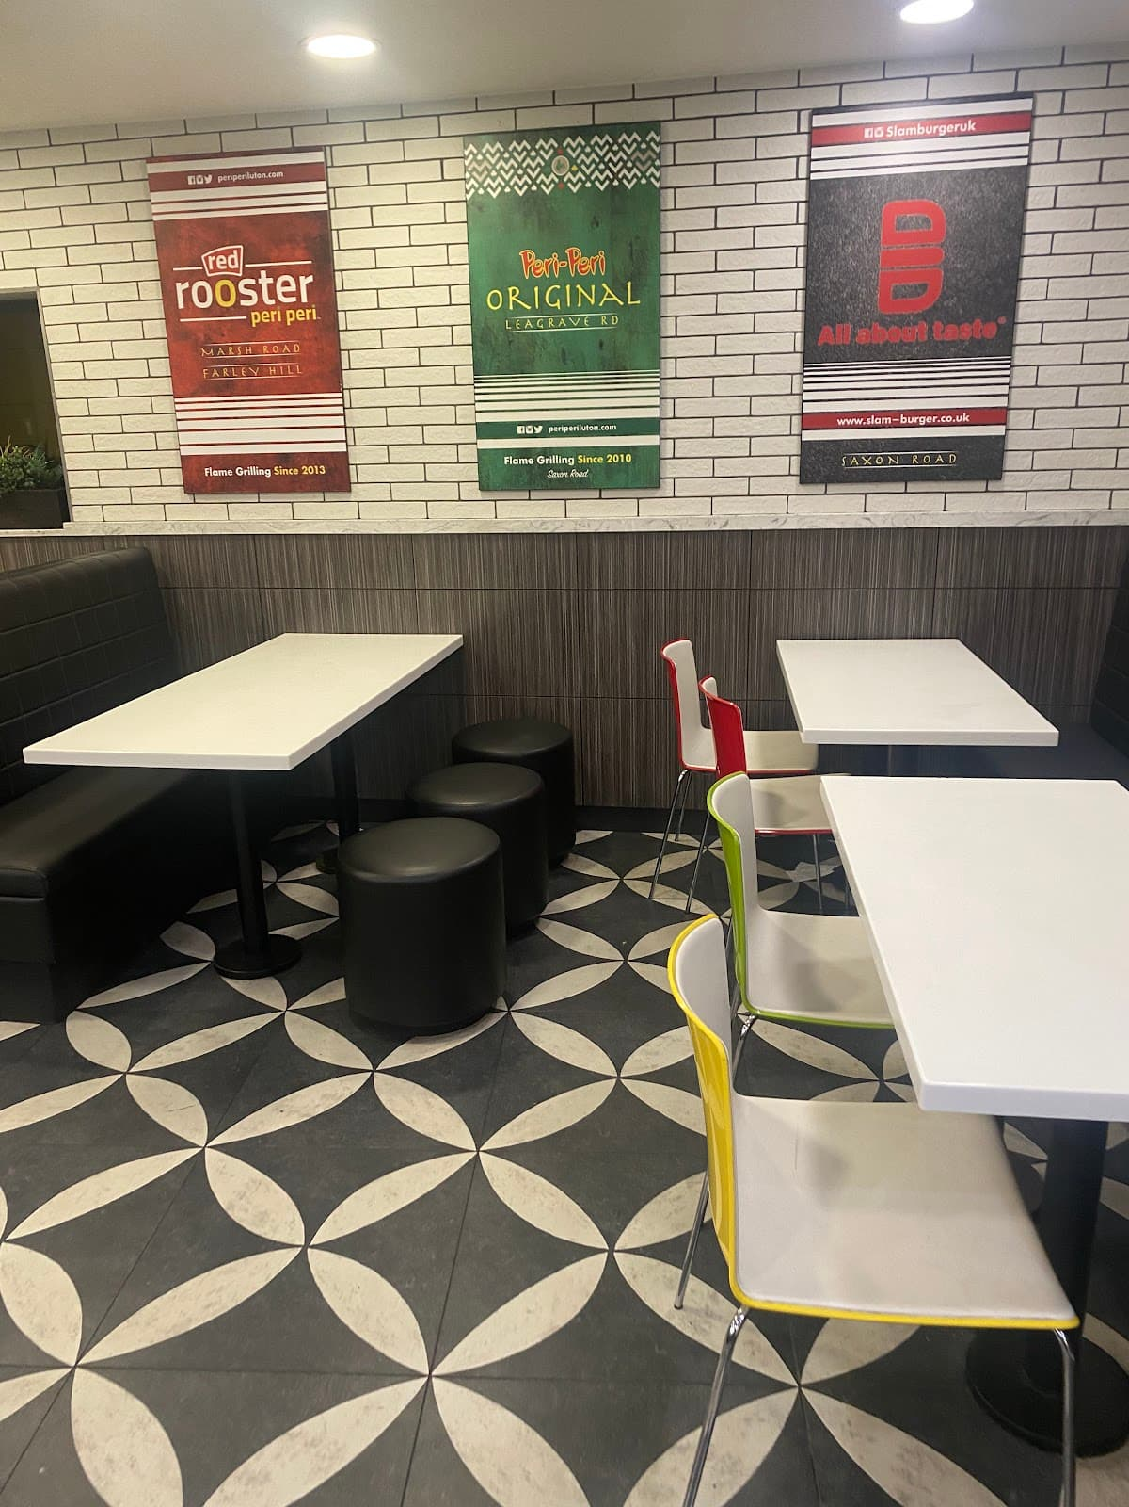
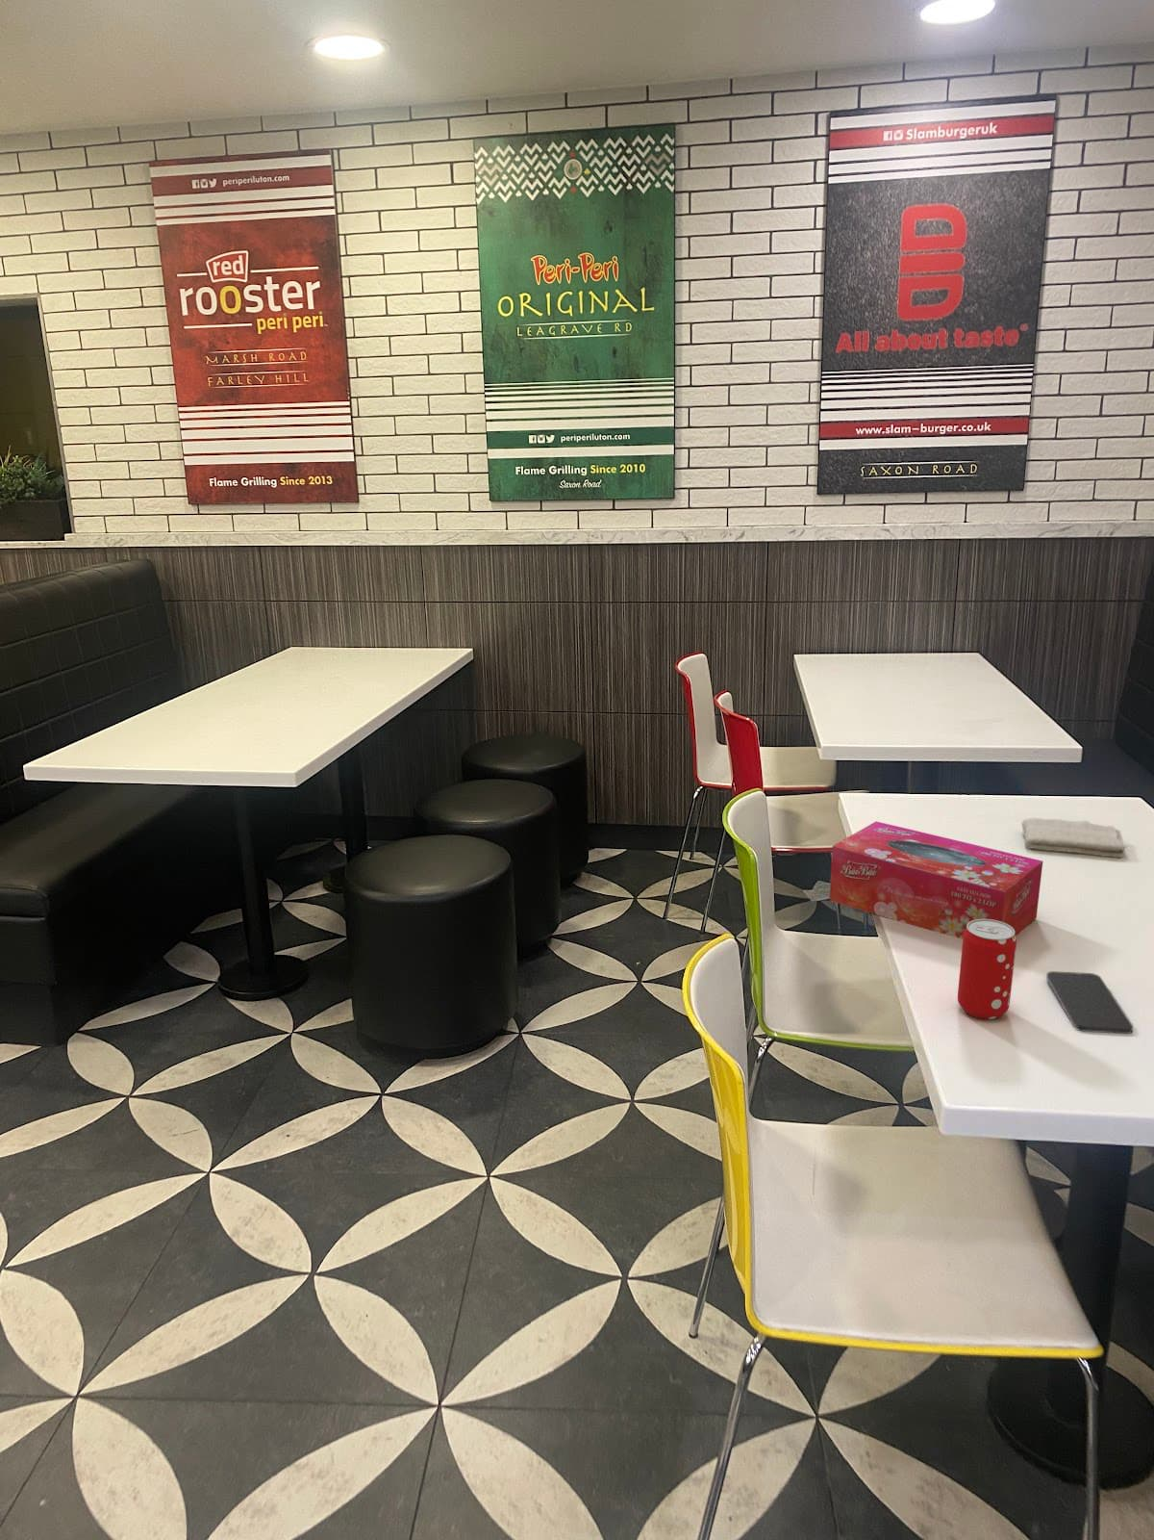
+ beverage can (986, 969)
+ smartphone (1086, 1002)
+ washcloth (1073, 837)
+ tissue box (933, 880)
